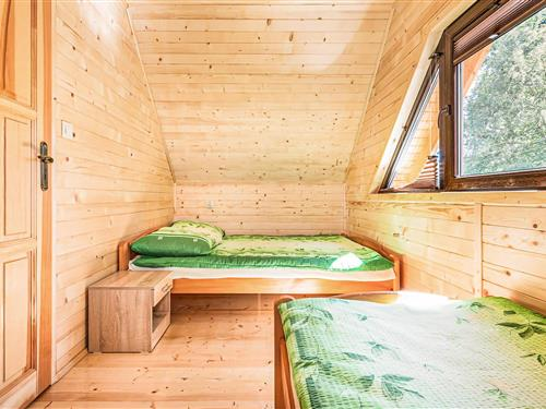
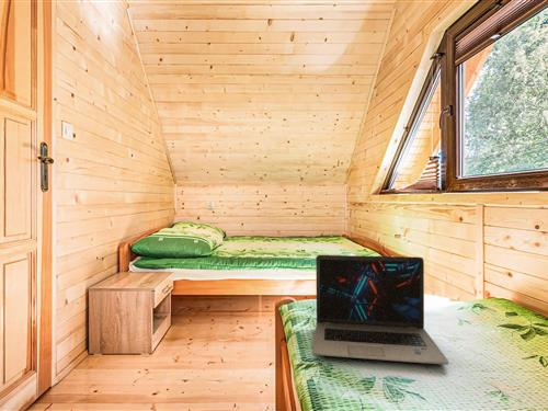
+ laptop (373, 304)
